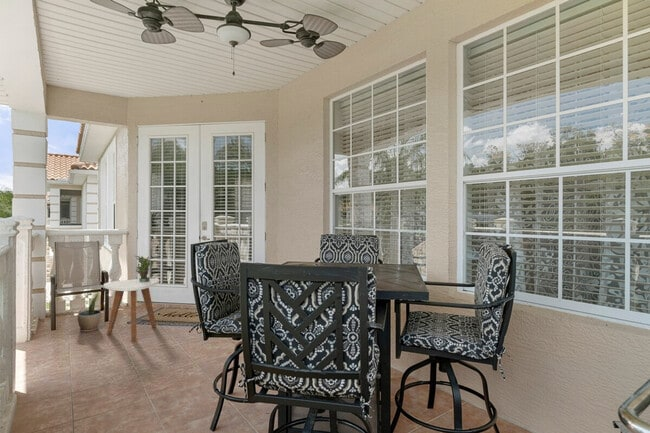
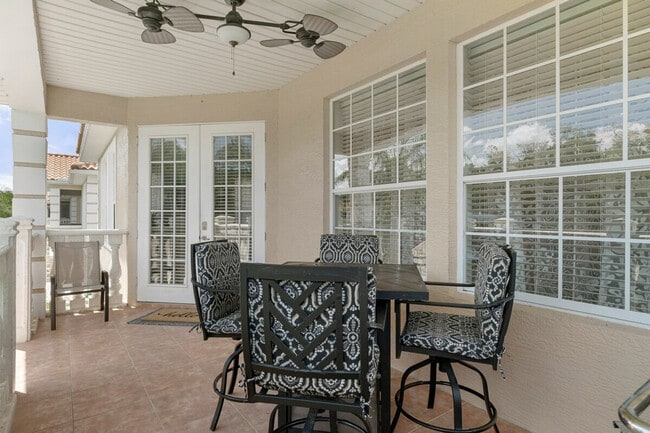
- side table (132, 307)
- potted plant (142, 268)
- potted plant (89, 312)
